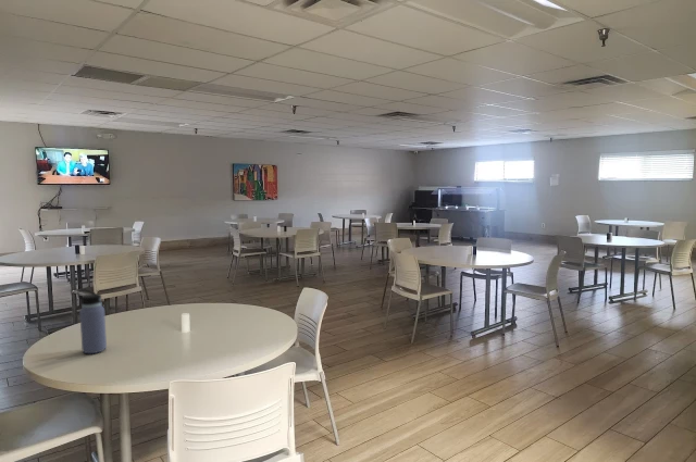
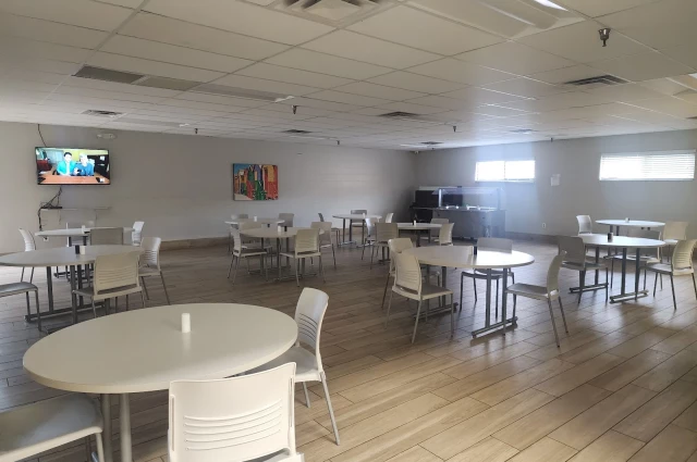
- water bottle (91, 319)
